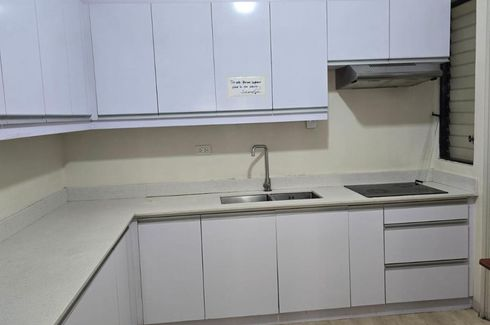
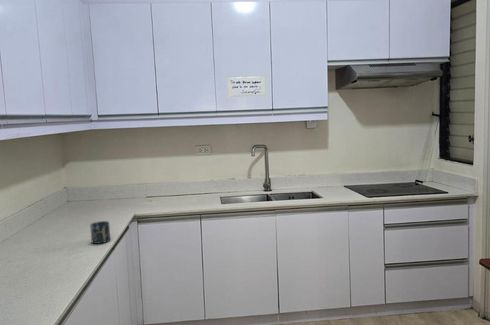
+ cup (101, 231)
